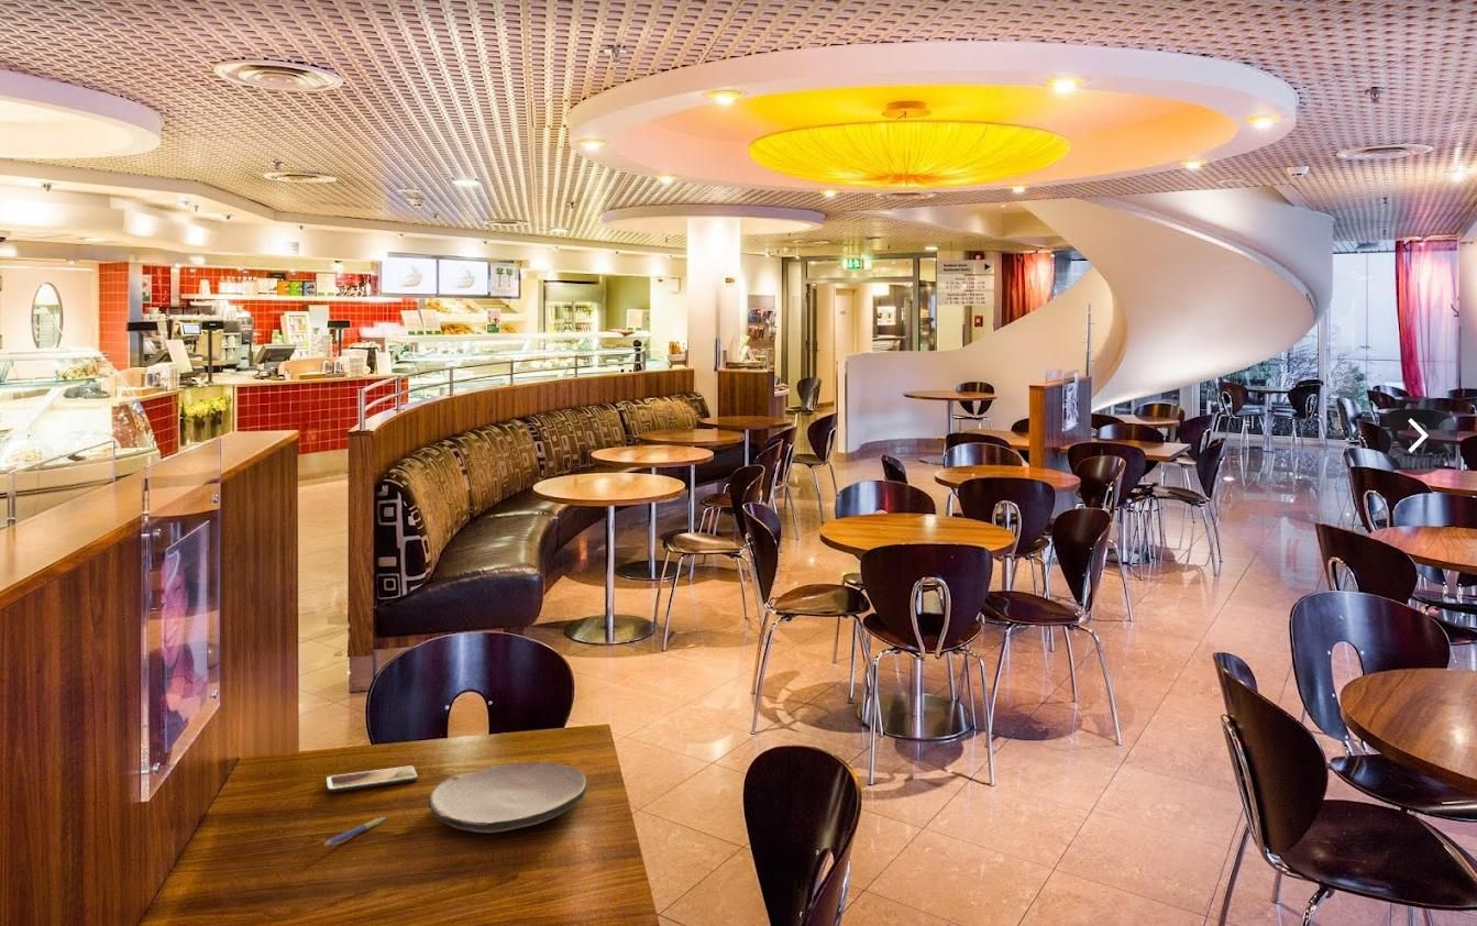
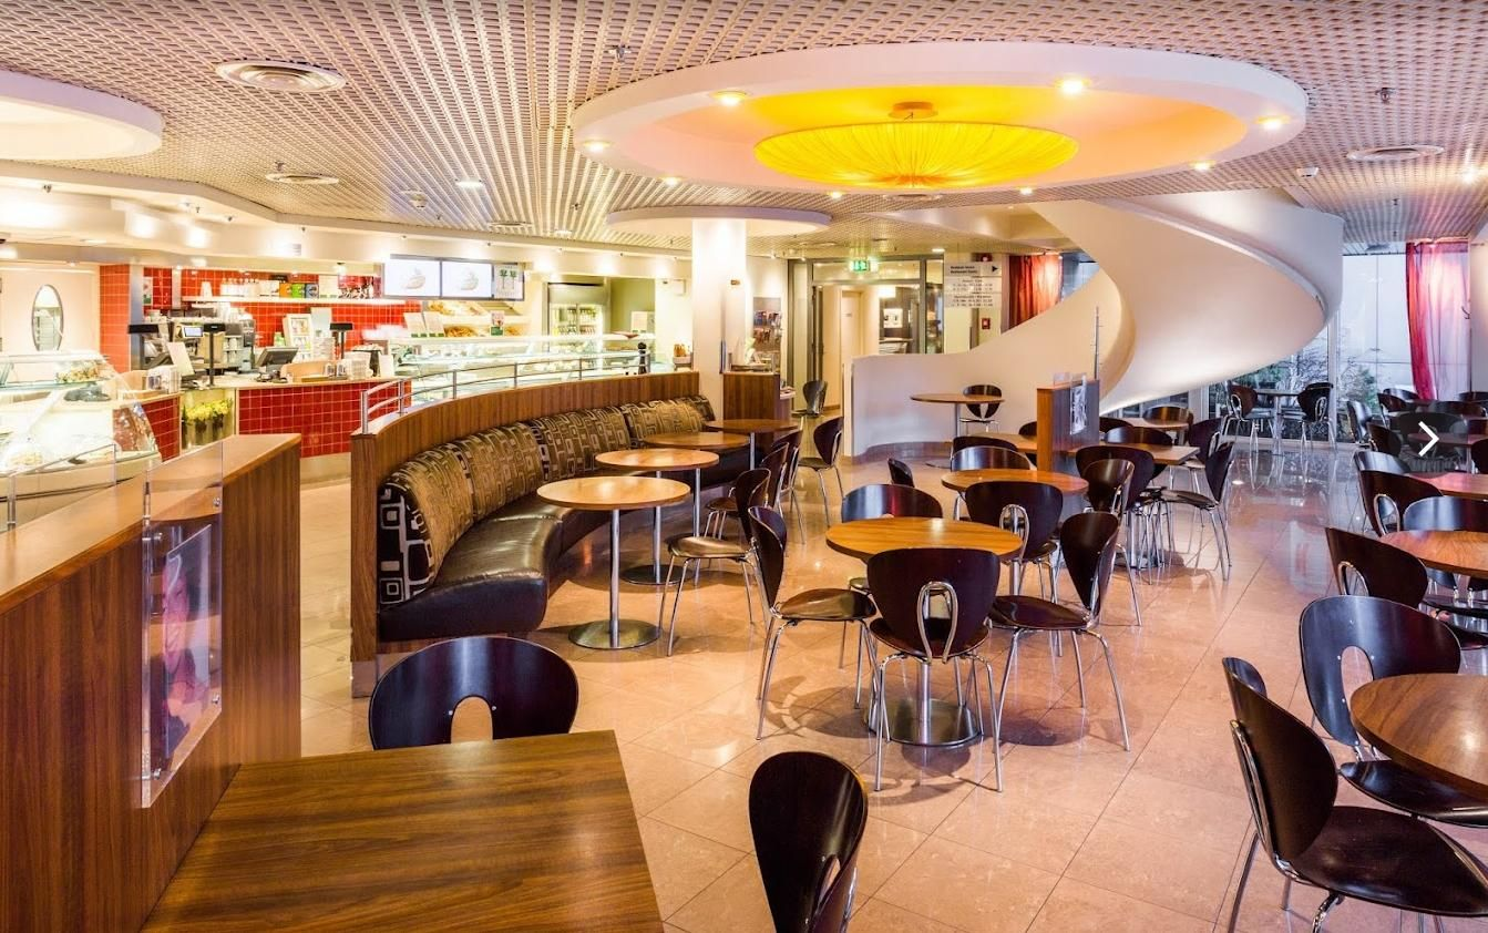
- smartphone (372, 779)
- pen (356, 830)
- plate (508, 796)
